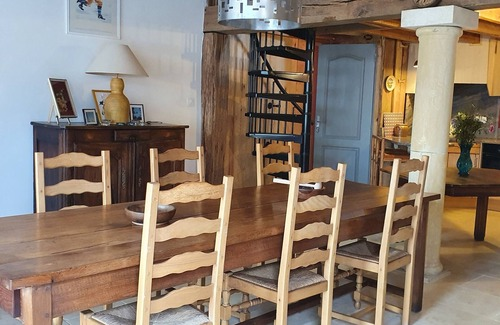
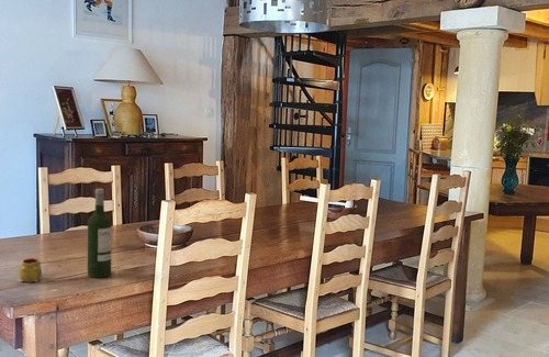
+ mug (33, 268)
+ wine bottle (99, 232)
